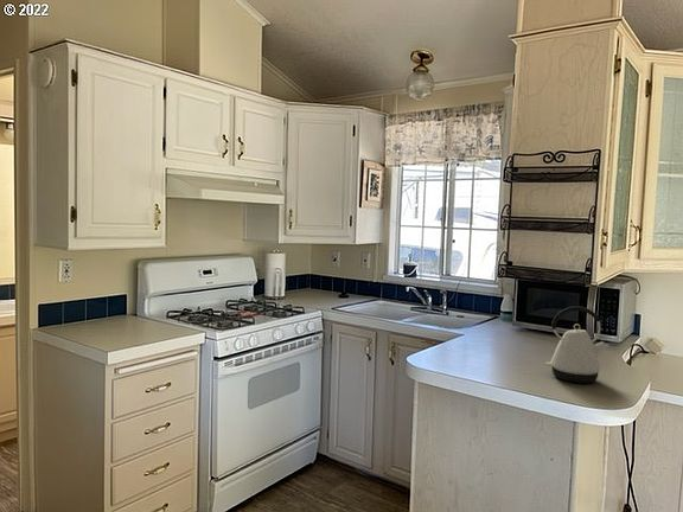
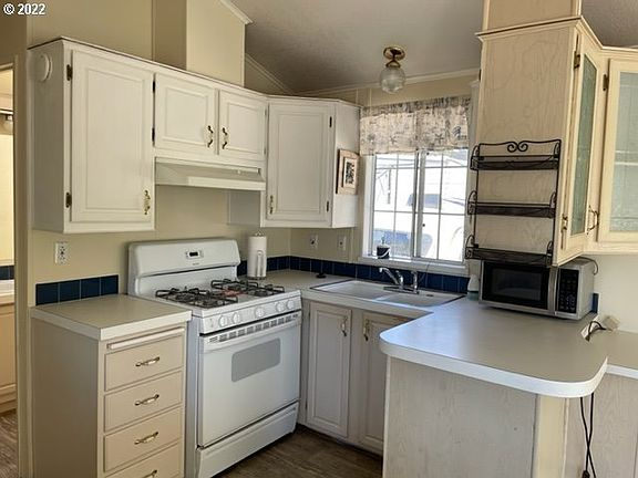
- kettle (577, 341)
